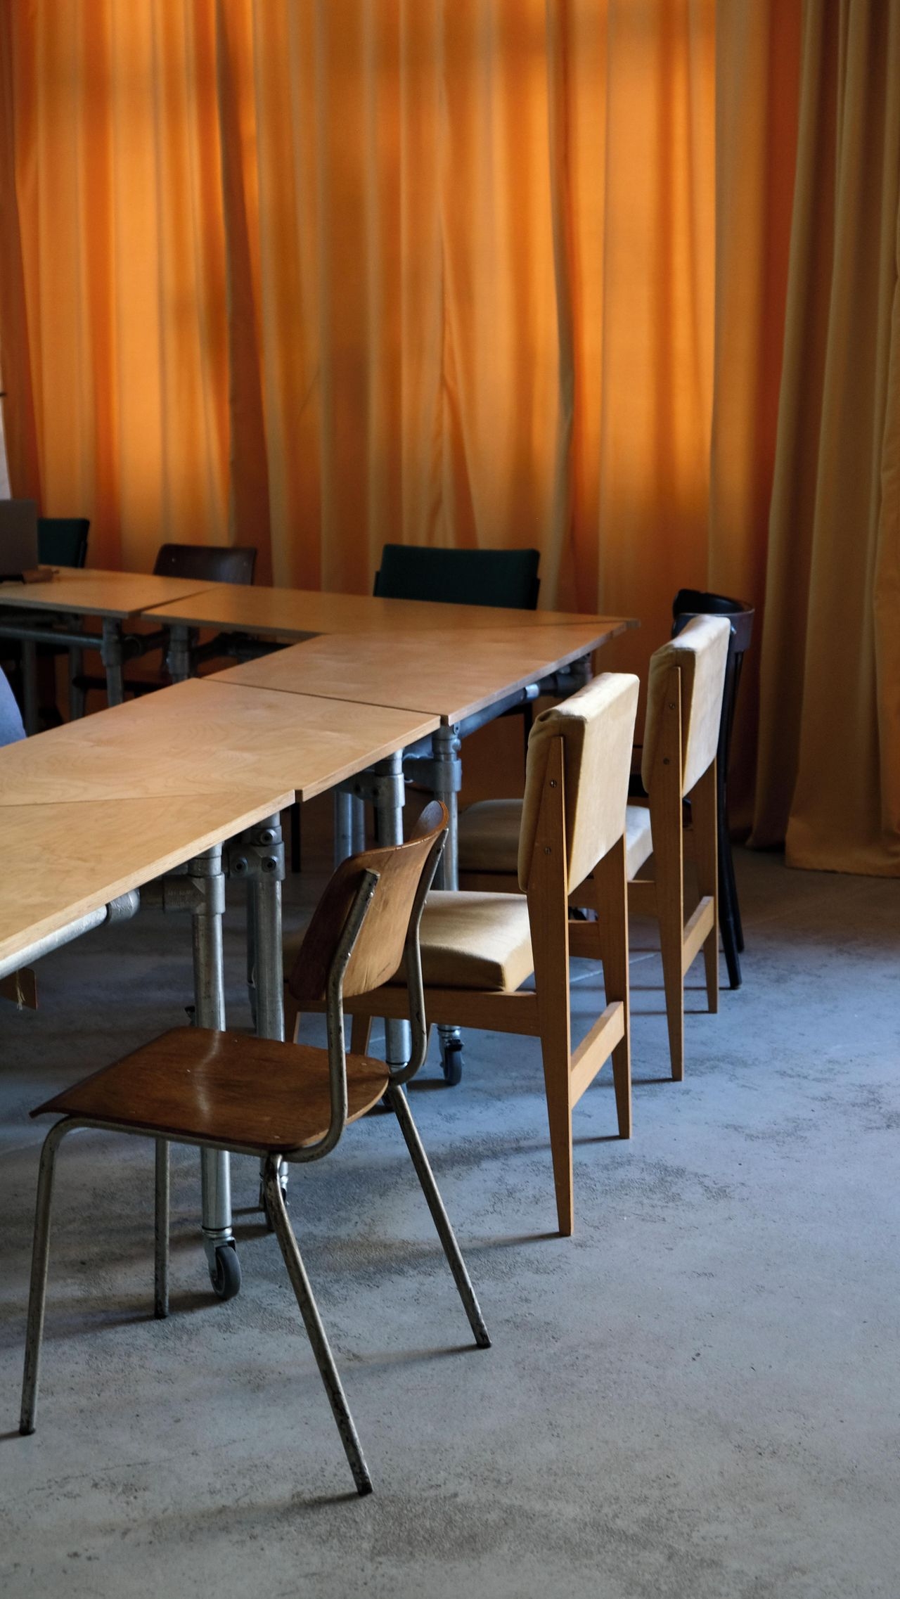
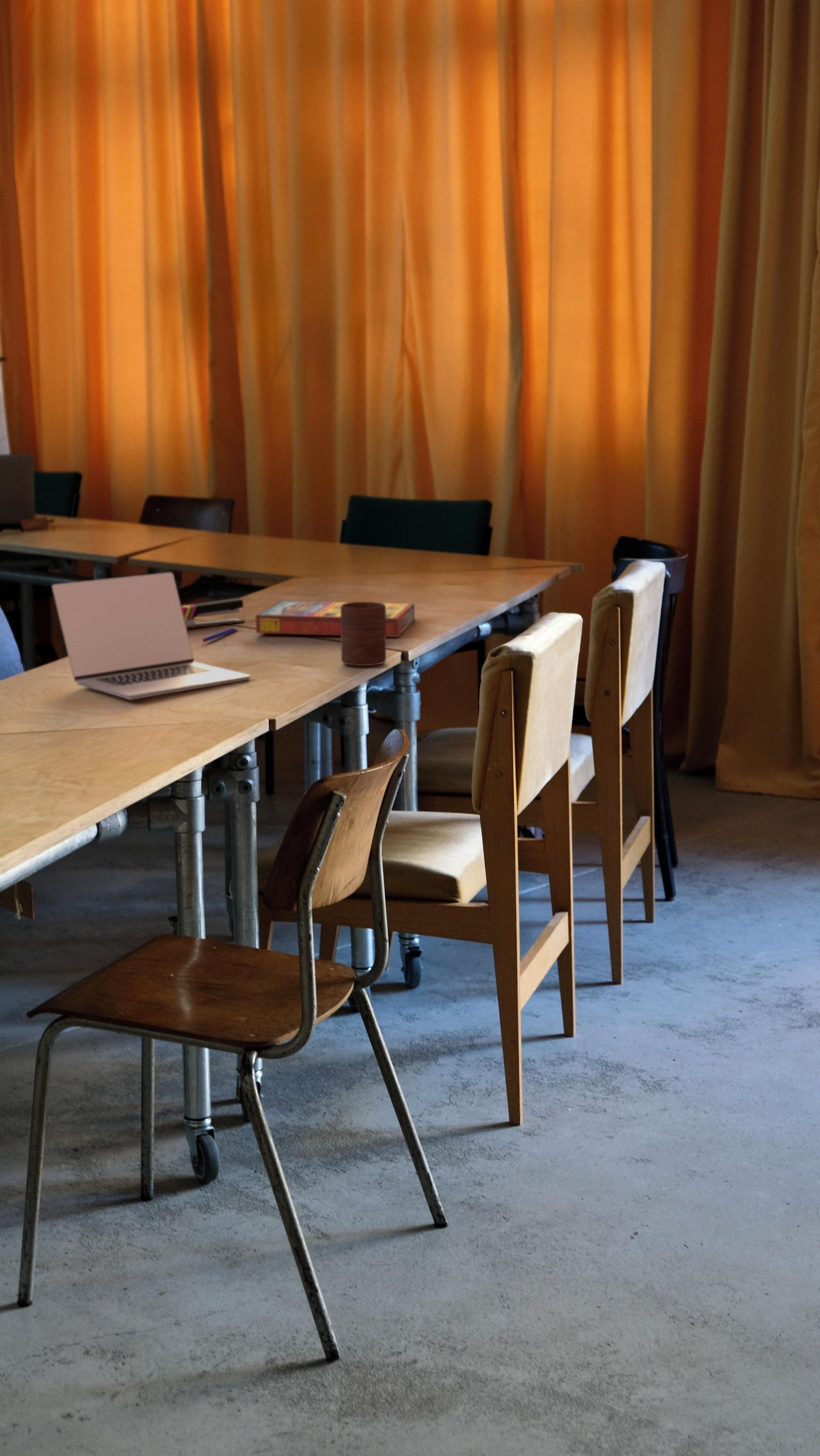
+ pen (220, 634)
+ cup (359, 633)
+ game compilation box (337, 618)
+ stapler (202, 613)
+ laptop (152, 633)
